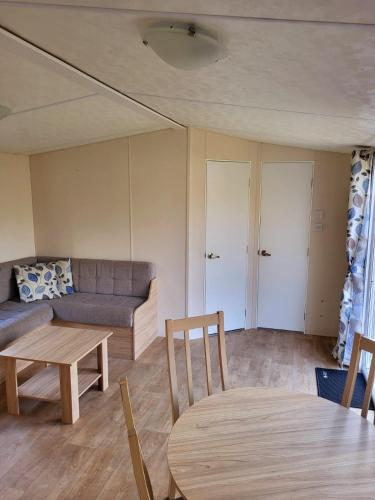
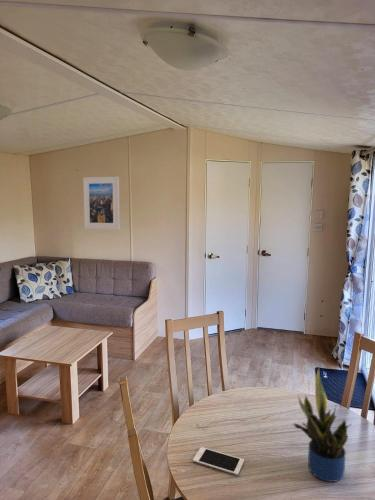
+ cell phone (218, 460)
+ potted plant (319, 422)
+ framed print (101, 203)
